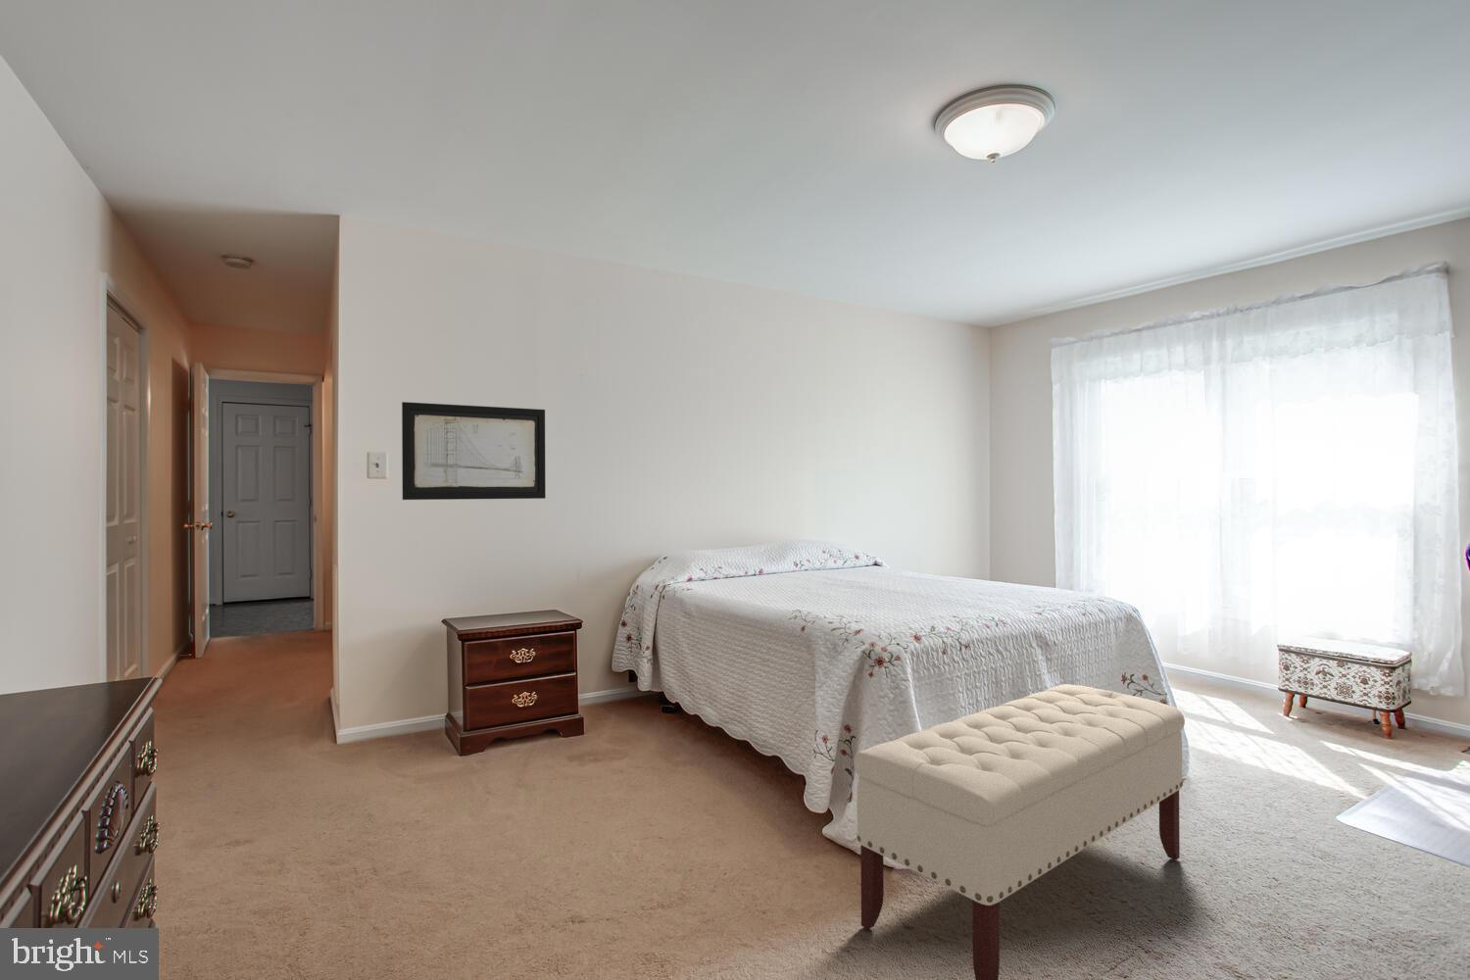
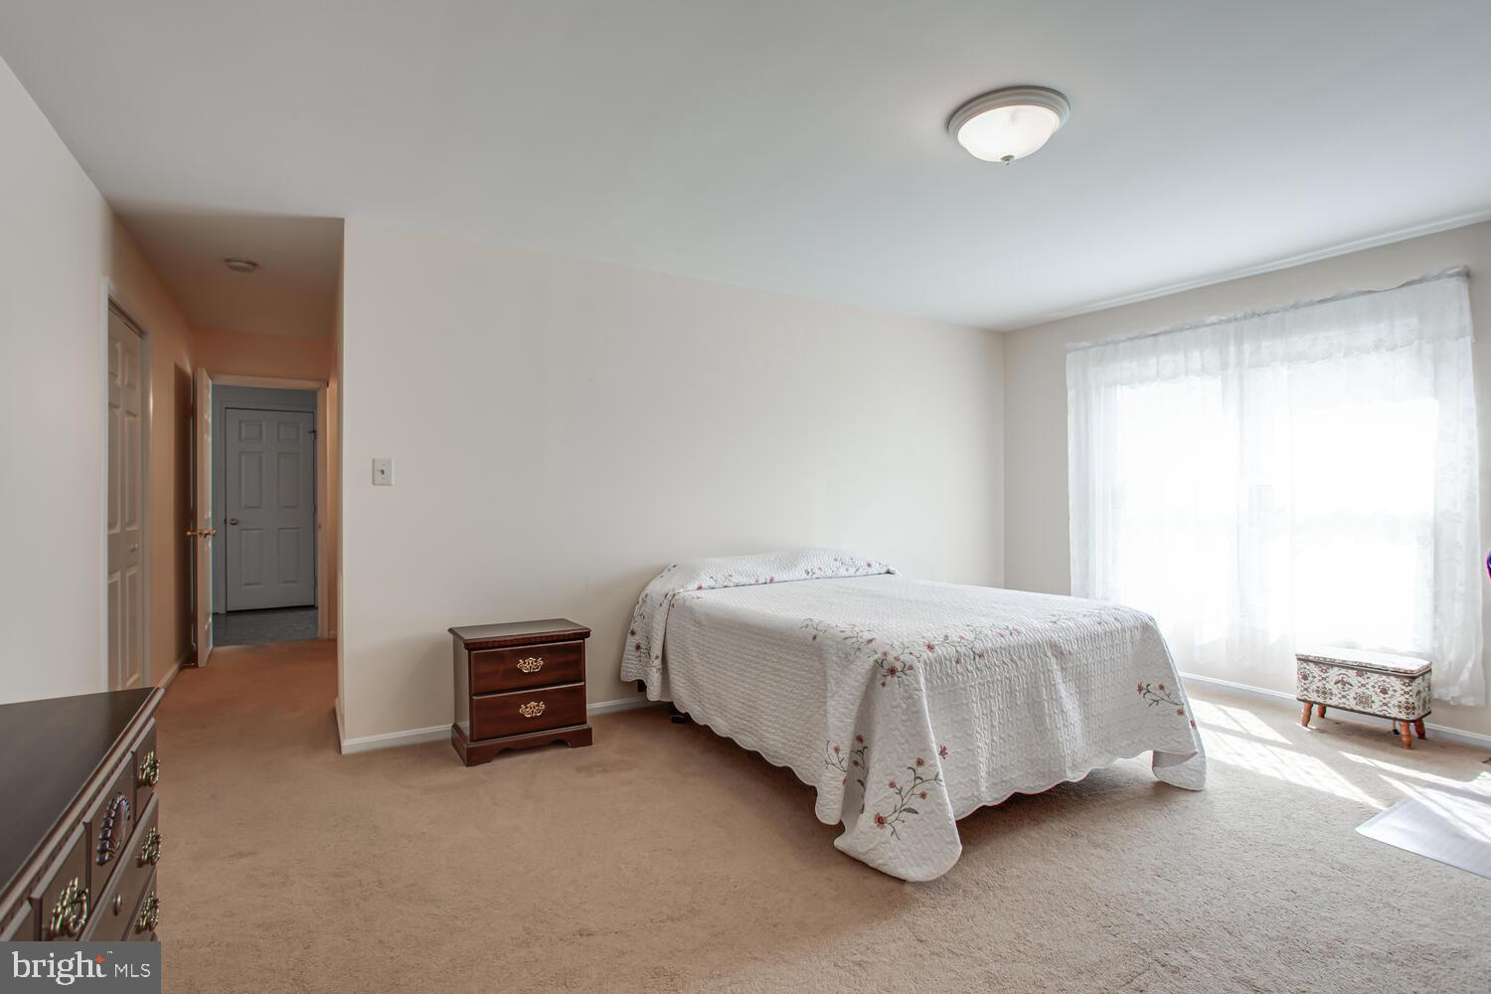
- bench (1032, 806)
- wall art (476, 452)
